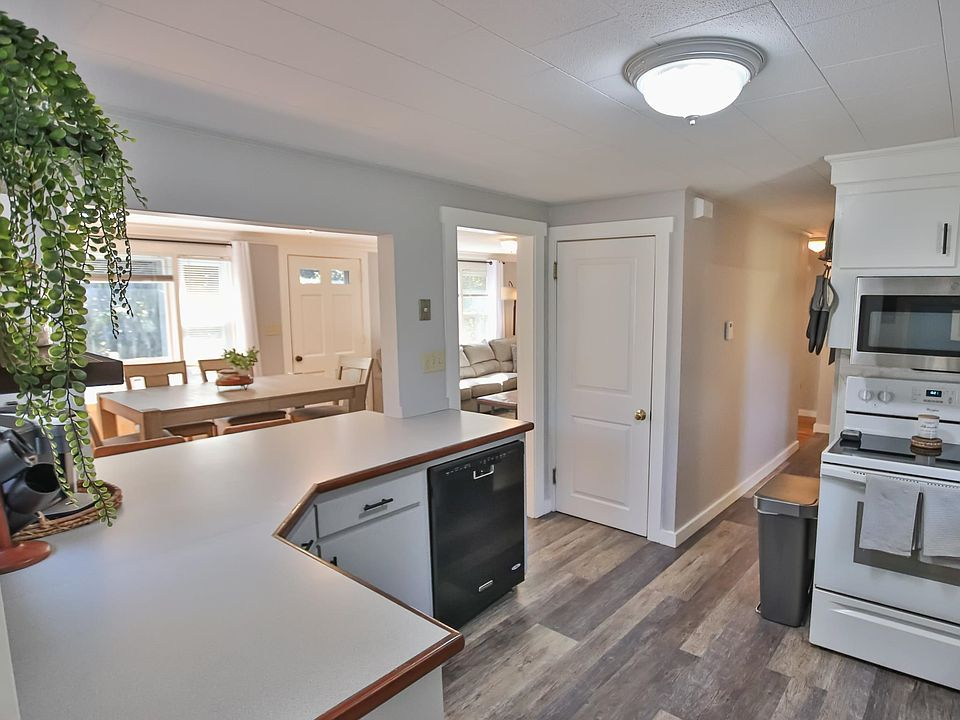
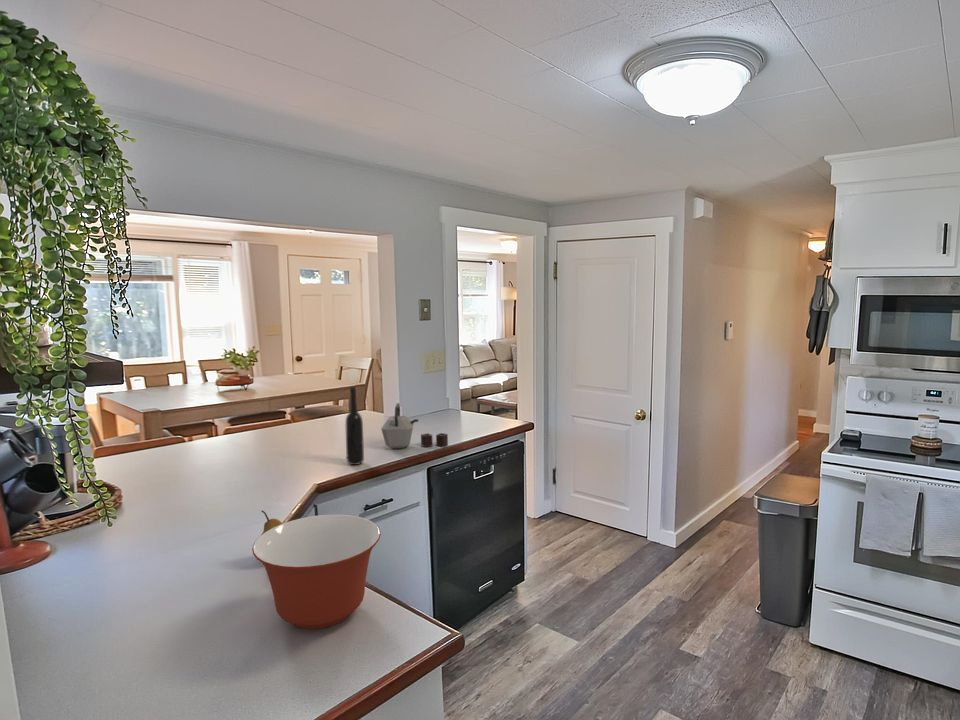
+ fruit (269, 529)
+ kettle (413, 424)
+ mixing bowl (319, 574)
+ bottle (354, 425)
